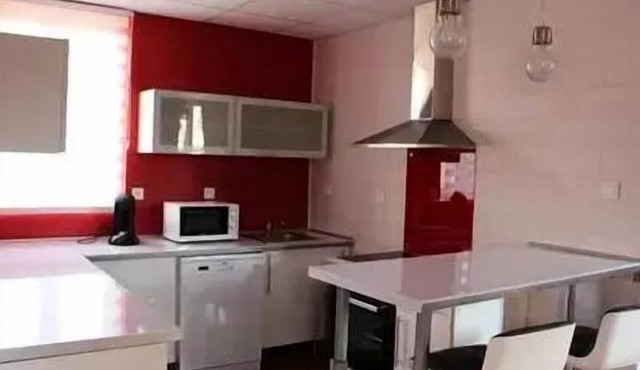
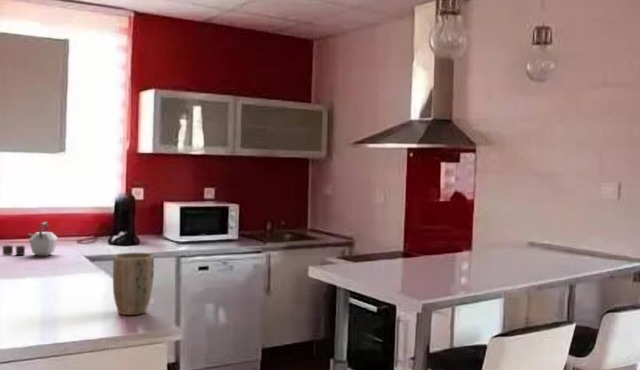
+ kettle (30, 238)
+ plant pot (133, 283)
